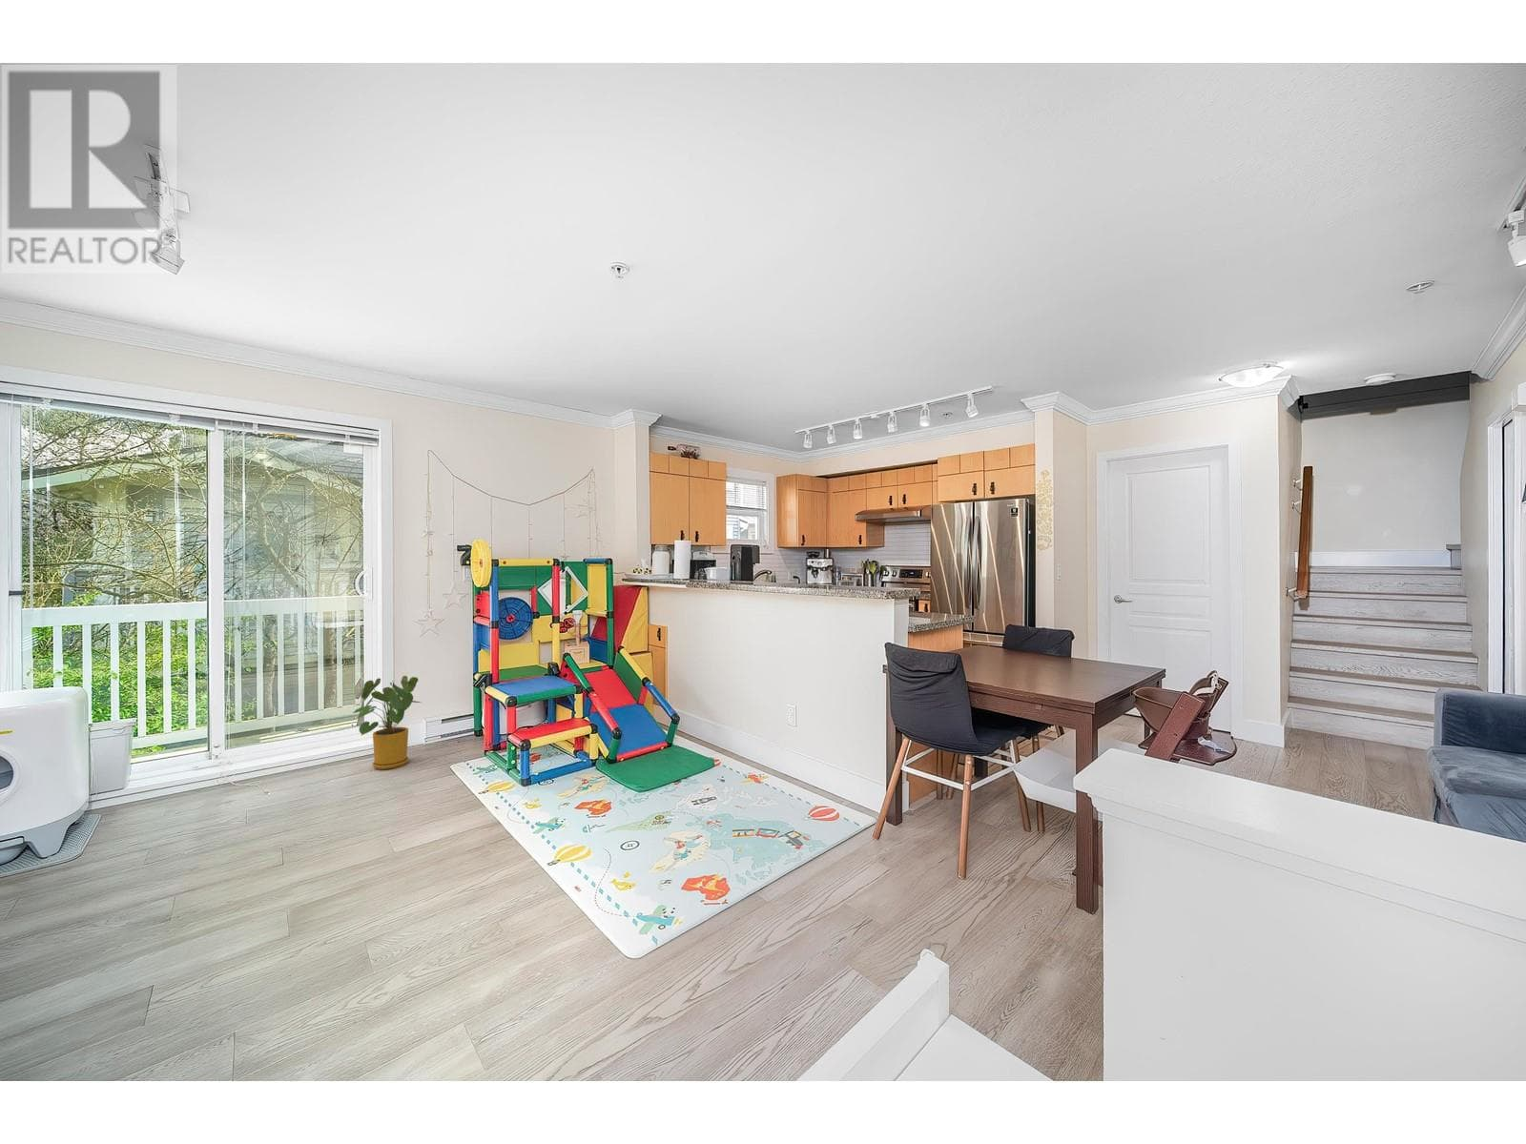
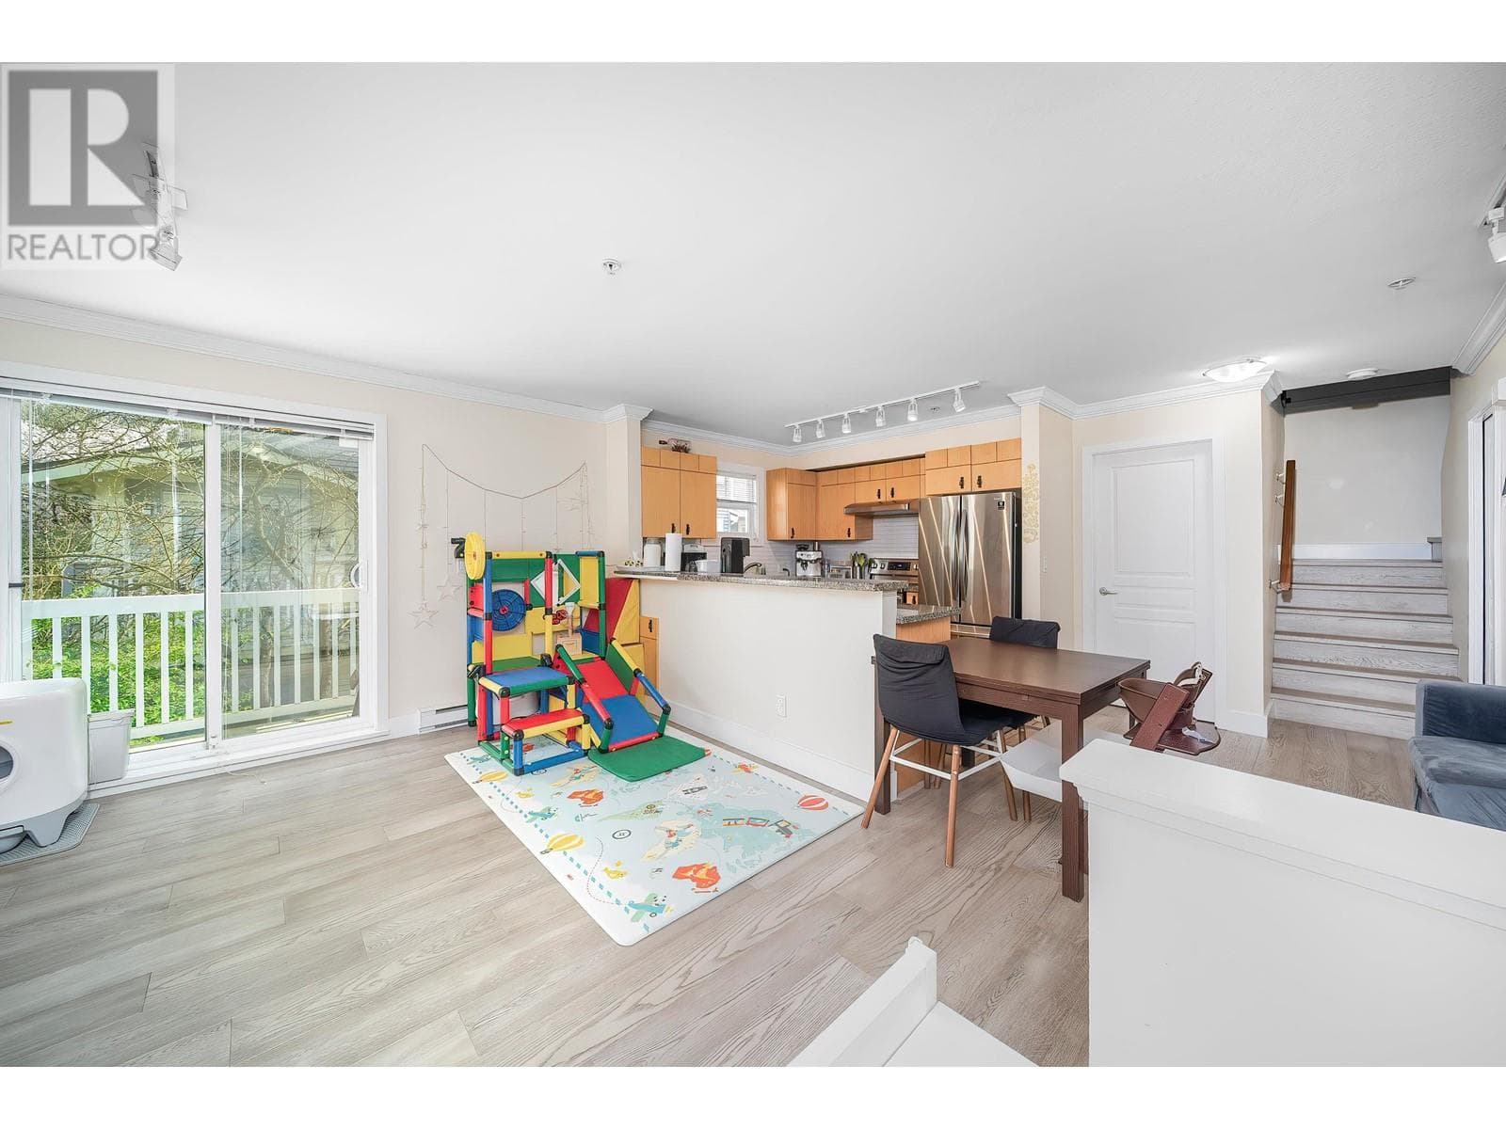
- house plant (387, 722)
